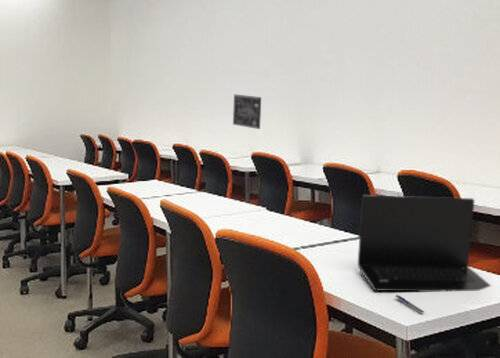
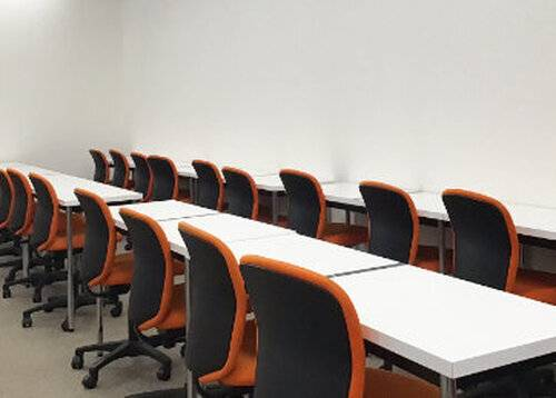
- wall art (246, 111)
- laptop (426, 242)
- pen (409, 303)
